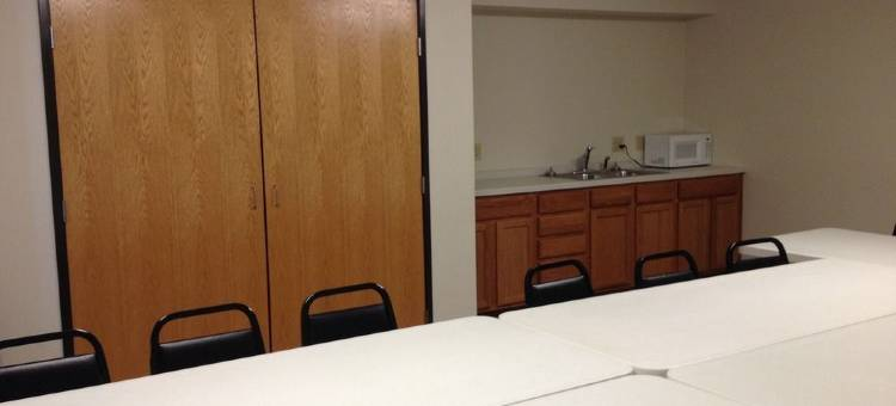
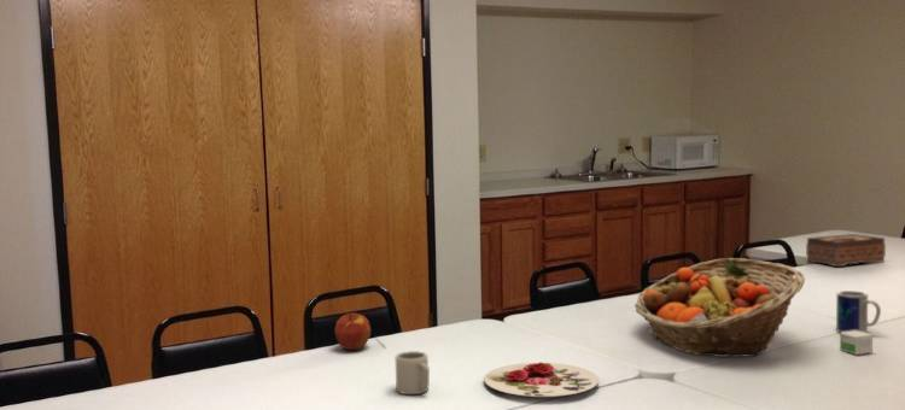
+ apple (352, 329)
+ tissue box (845, 250)
+ cup (414, 373)
+ mug (858, 314)
+ fruit basket (716, 304)
+ small box (856, 341)
+ plate (541, 377)
